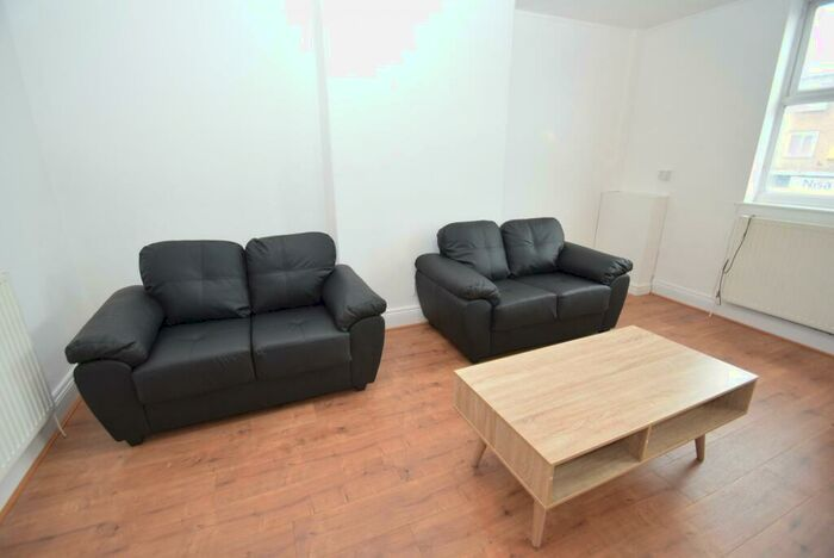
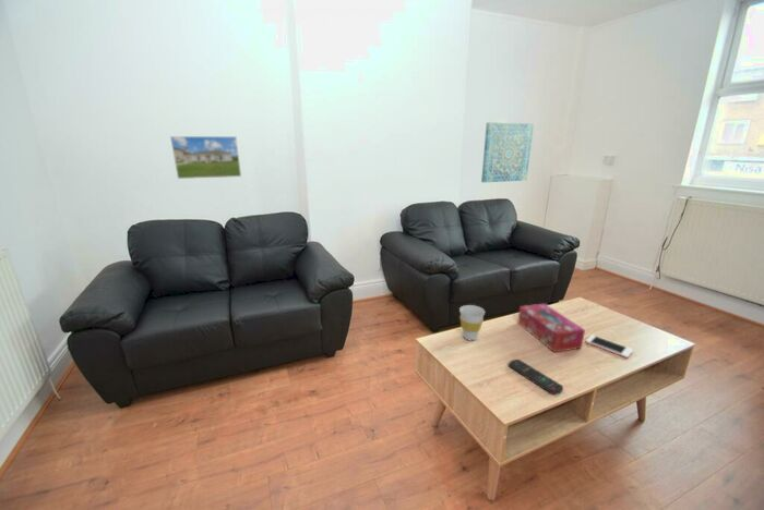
+ cell phone (608, 345)
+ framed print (207, 157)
+ cup (470, 324)
+ tissue box (548, 326)
+ wall art (508, 153)
+ remote control (534, 375)
